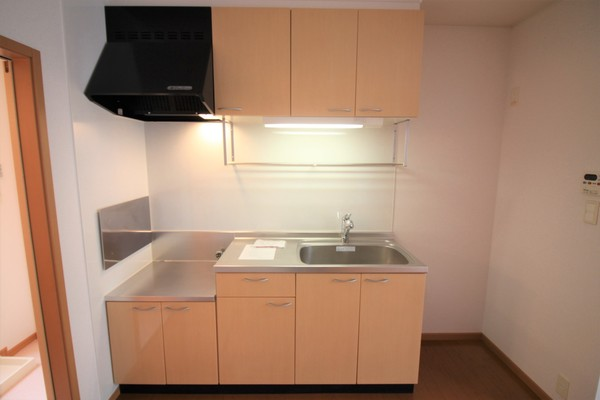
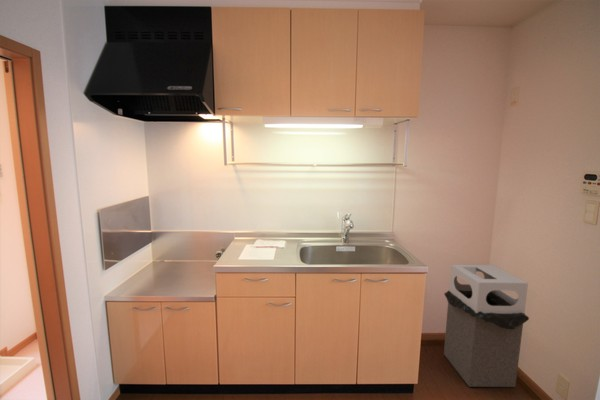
+ trash bin (481, 322)
